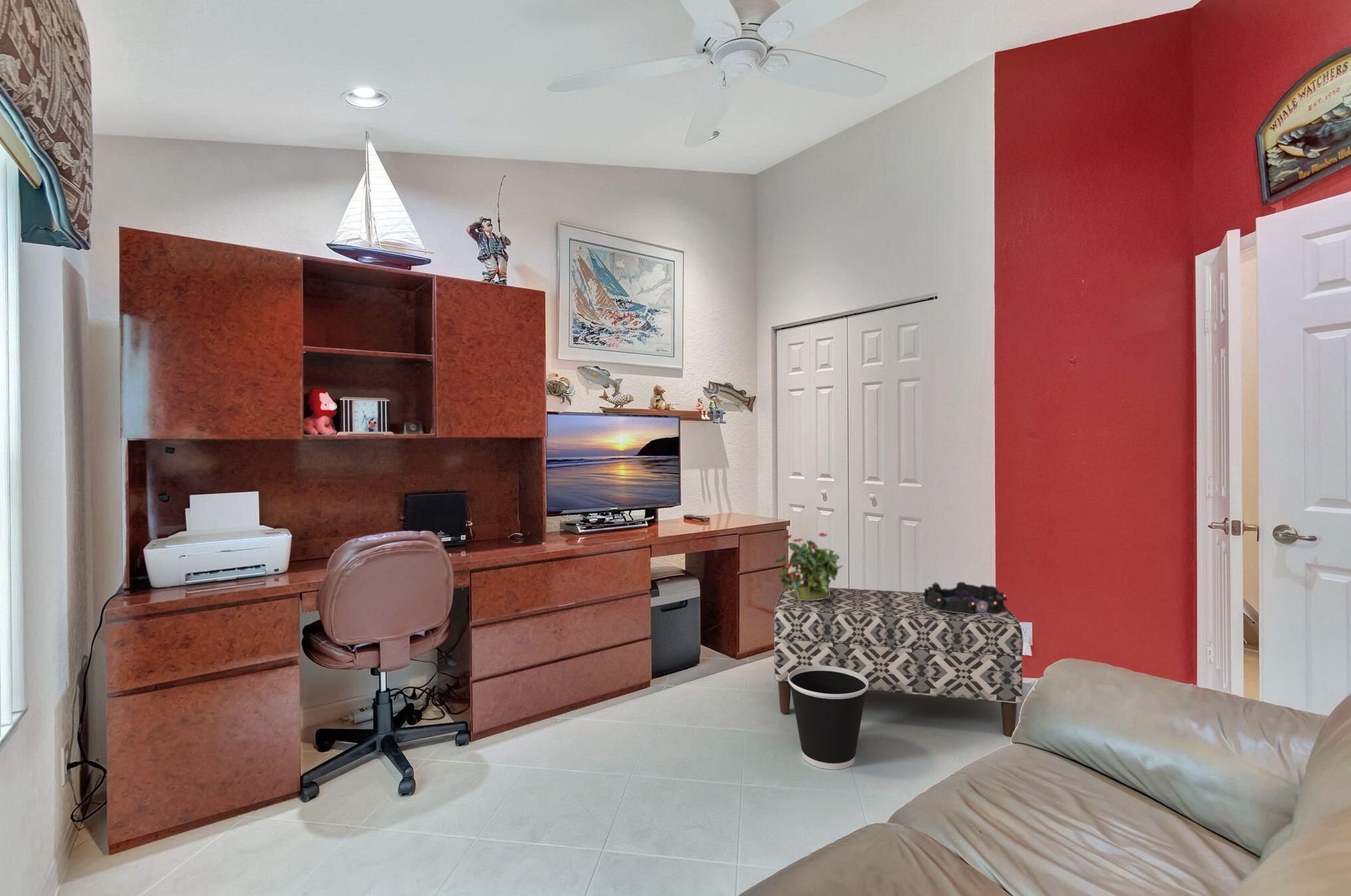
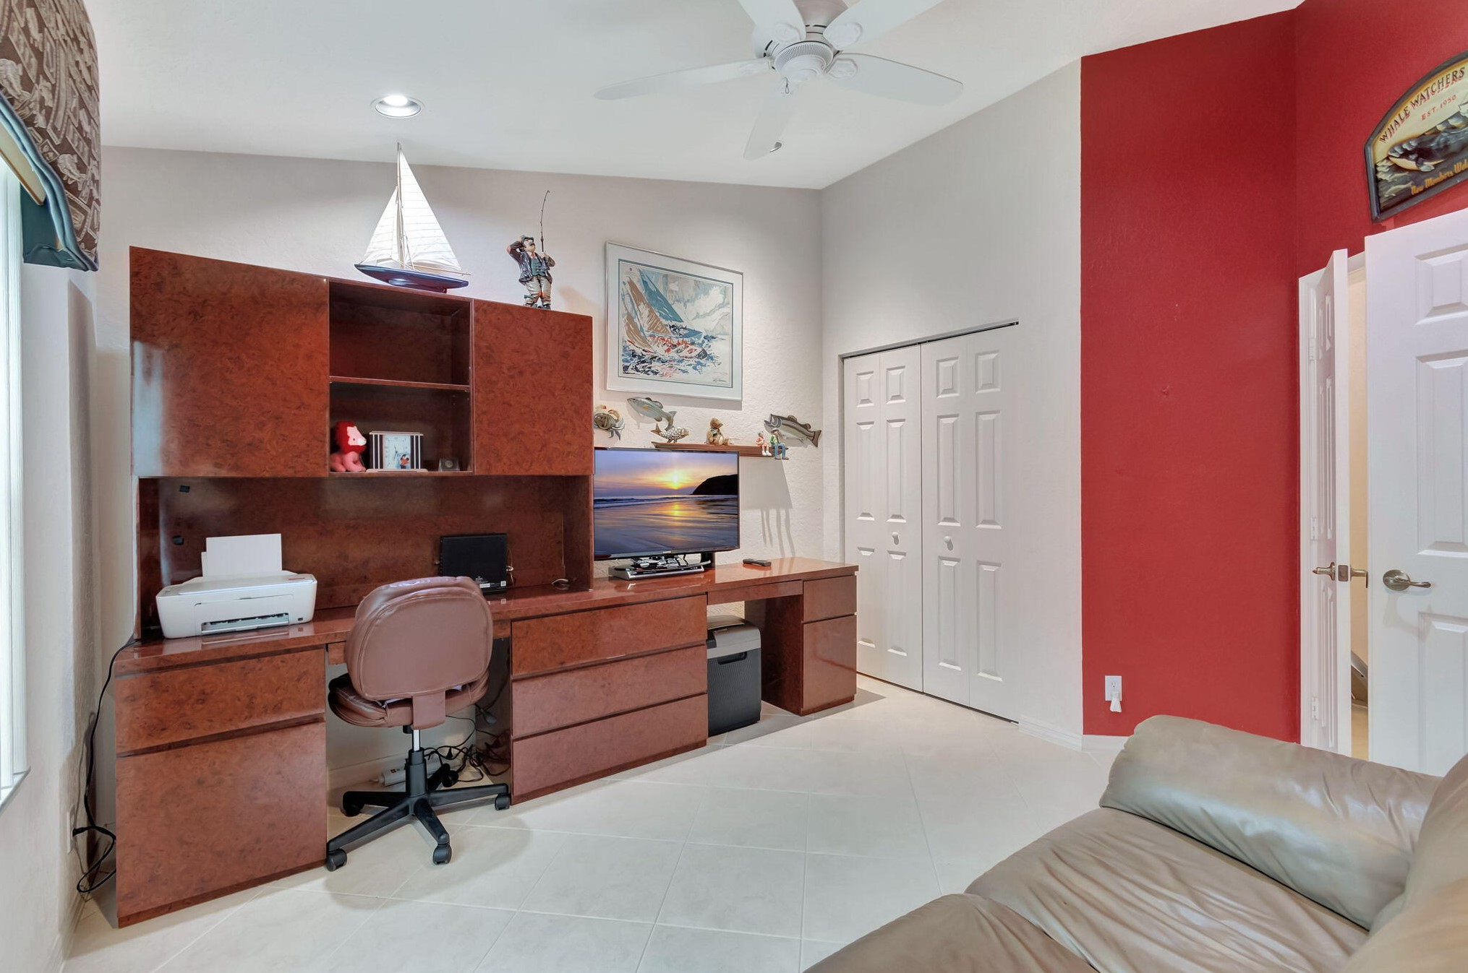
- bench (888, 653)
- wastebasket (828, 718)
- decorative bowl (964, 596)
- potted plant (815, 567)
